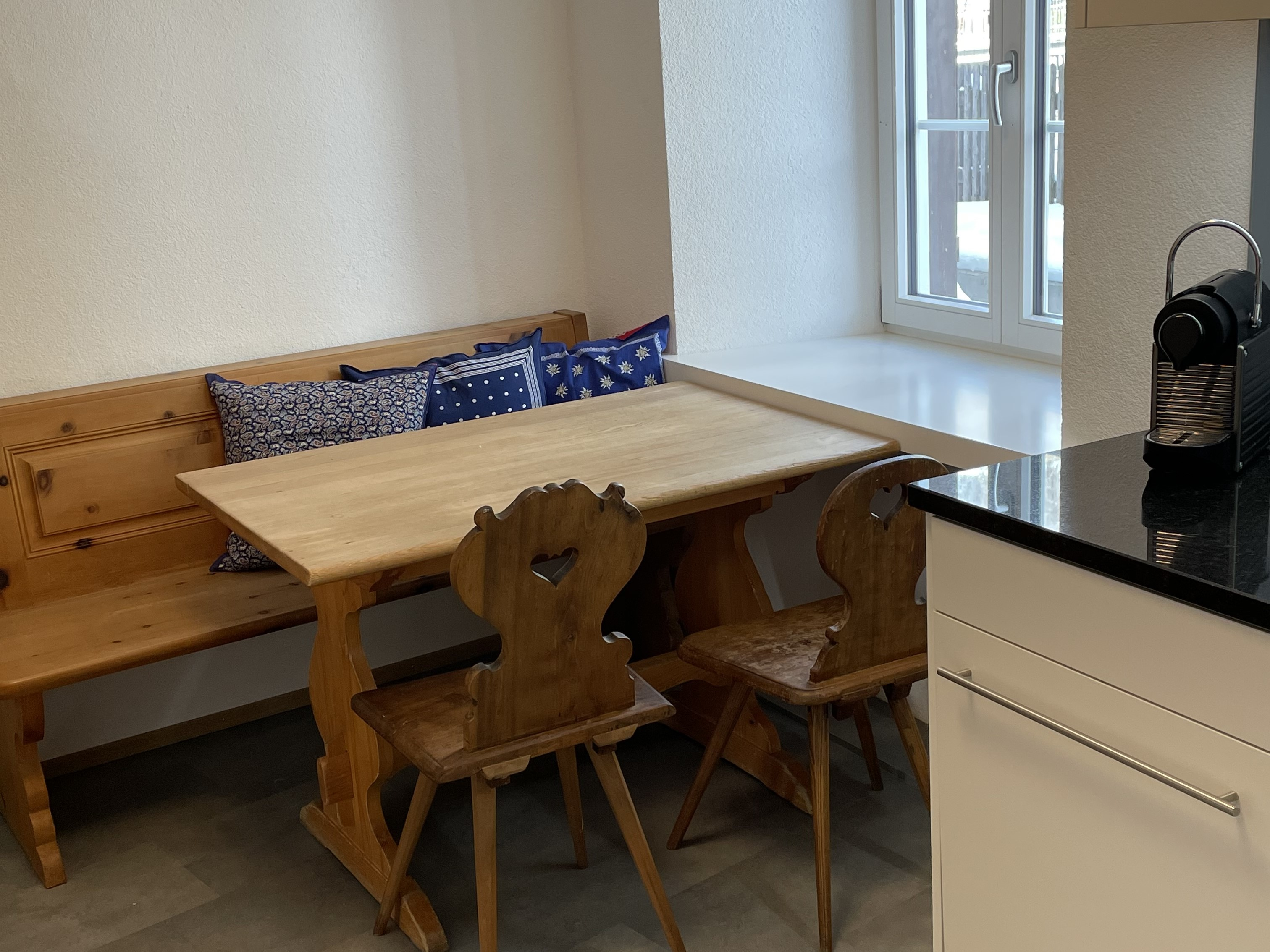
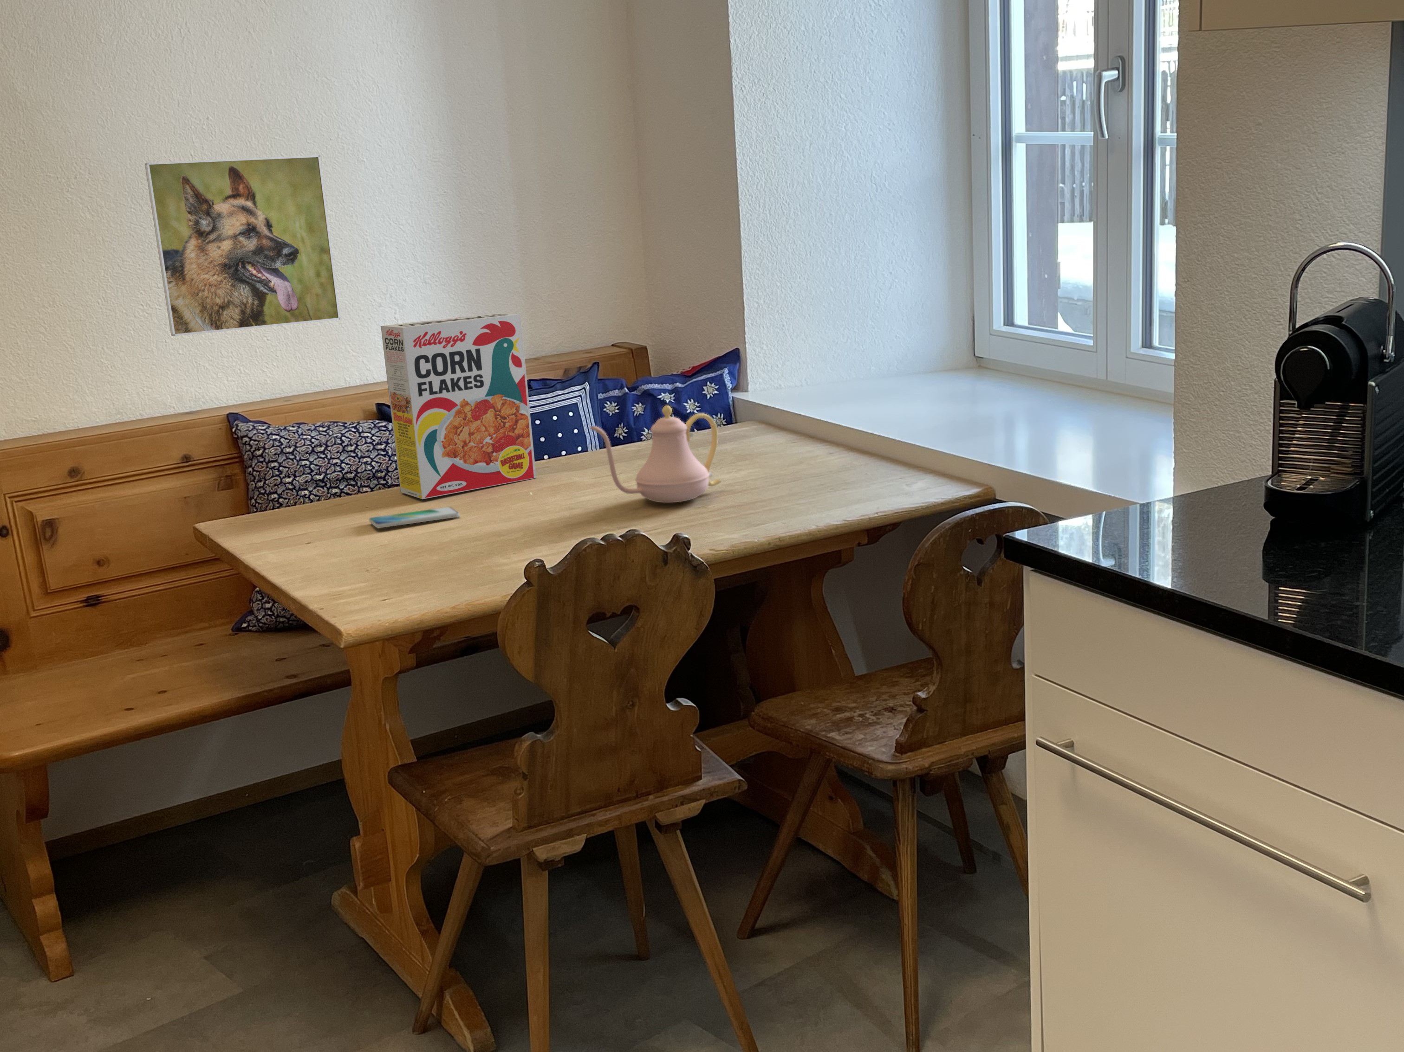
+ cereal box (460, 403)
+ teapot (656, 455)
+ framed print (247, 244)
+ smartphone (415, 517)
